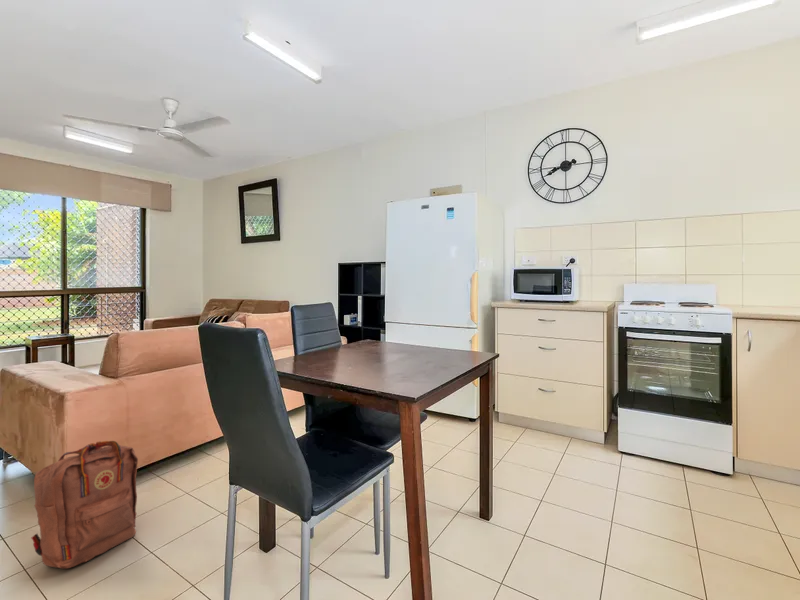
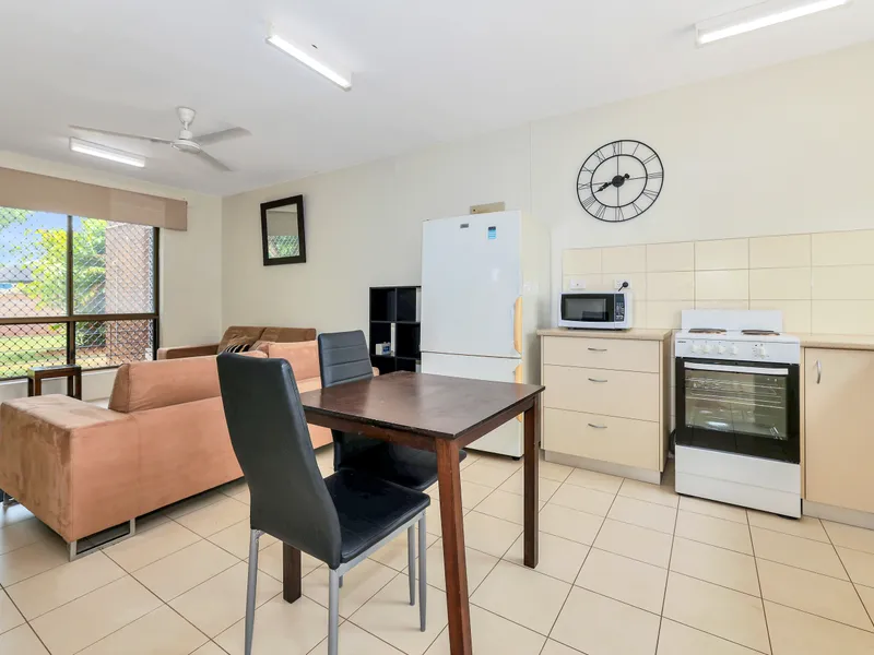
- backpack (87, 495)
